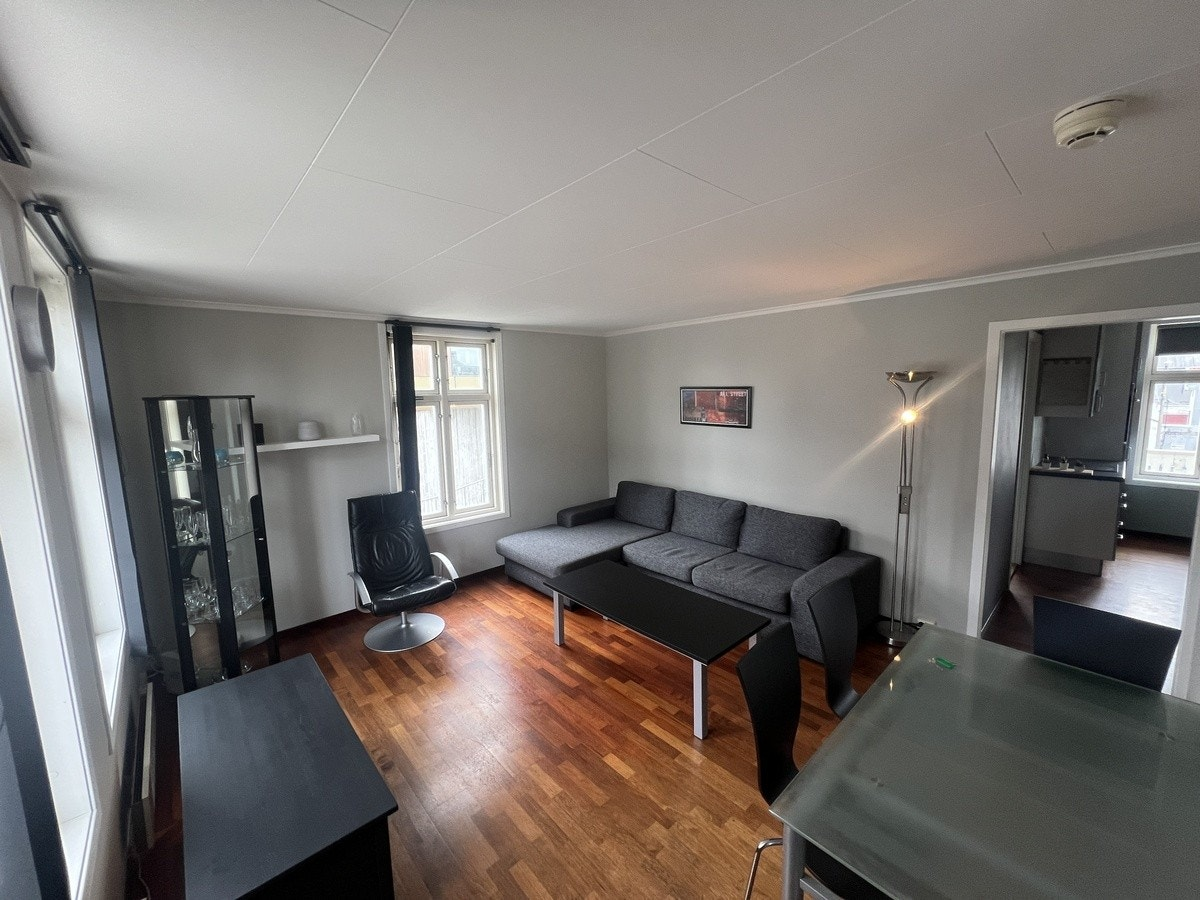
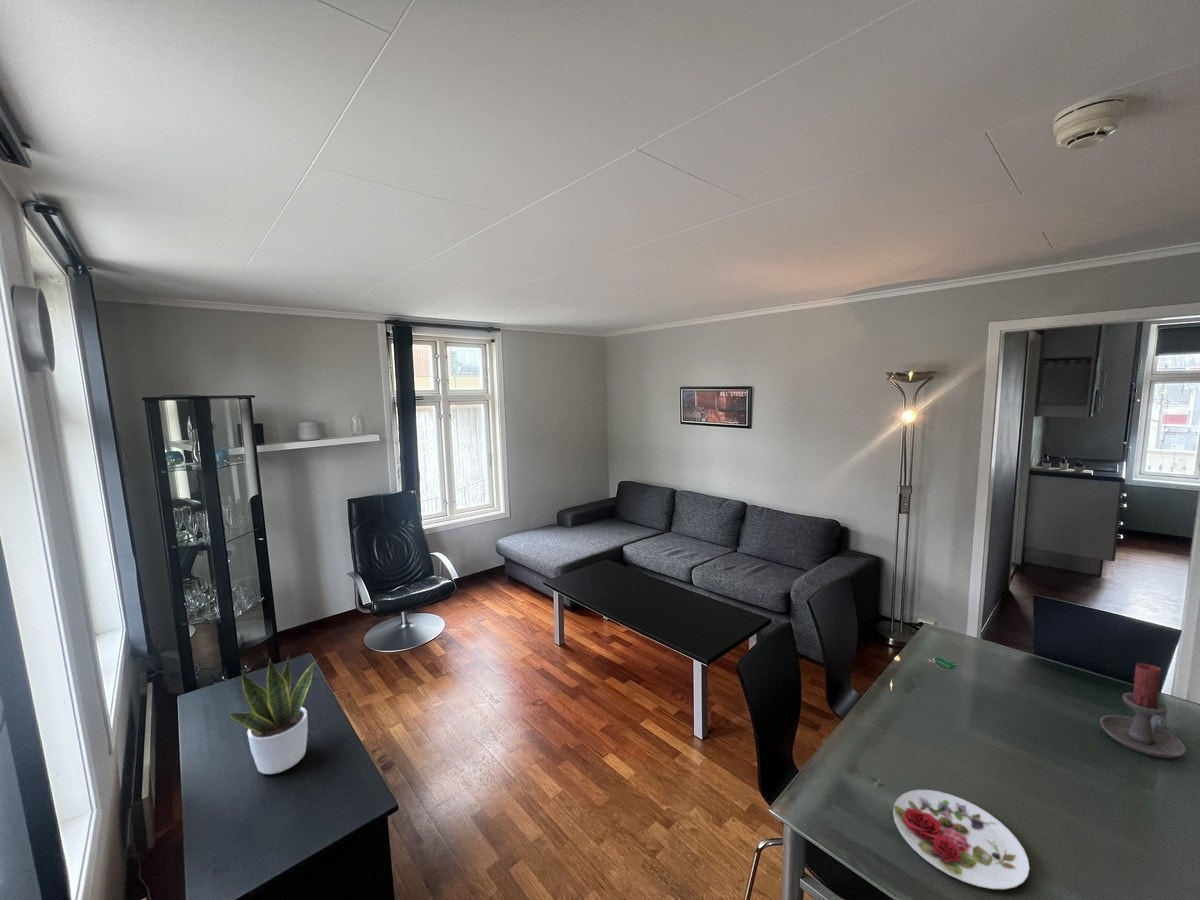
+ potted plant (278, 706)
+ plate (956, 833)
+ candle holder (1148, 700)
